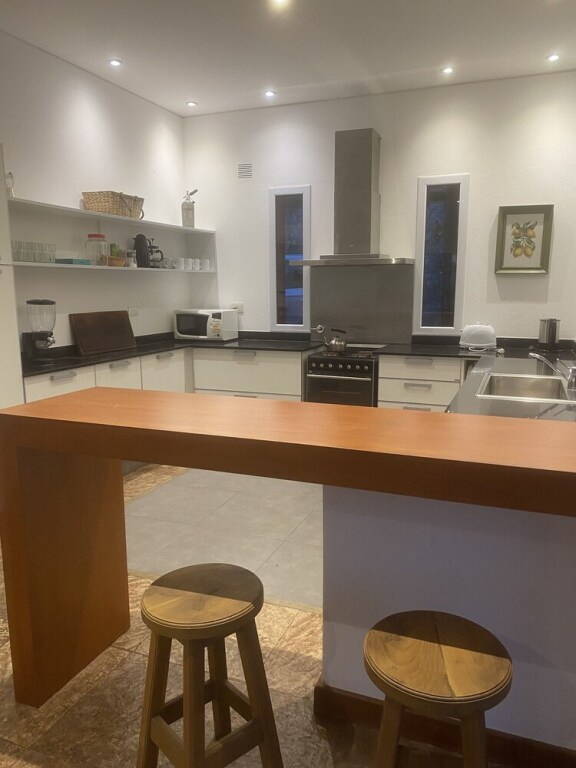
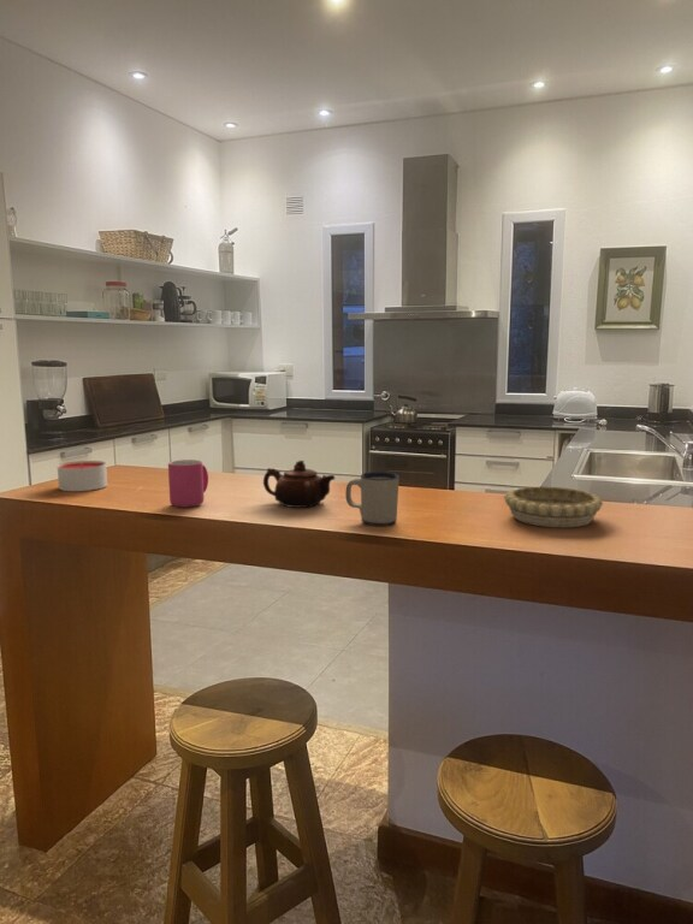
+ candle (82, 474)
+ decorative bowl (551, 505)
+ mug (190, 482)
+ mug (372, 497)
+ teapot (298, 481)
